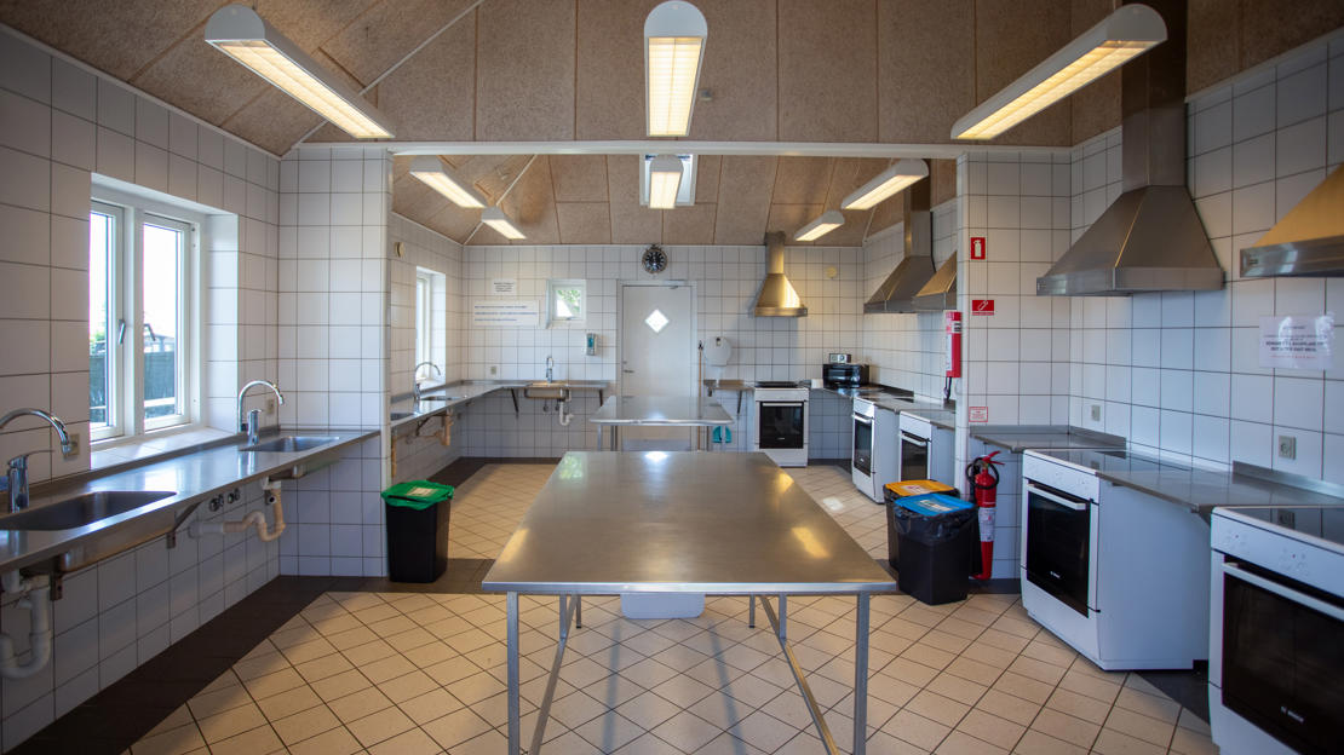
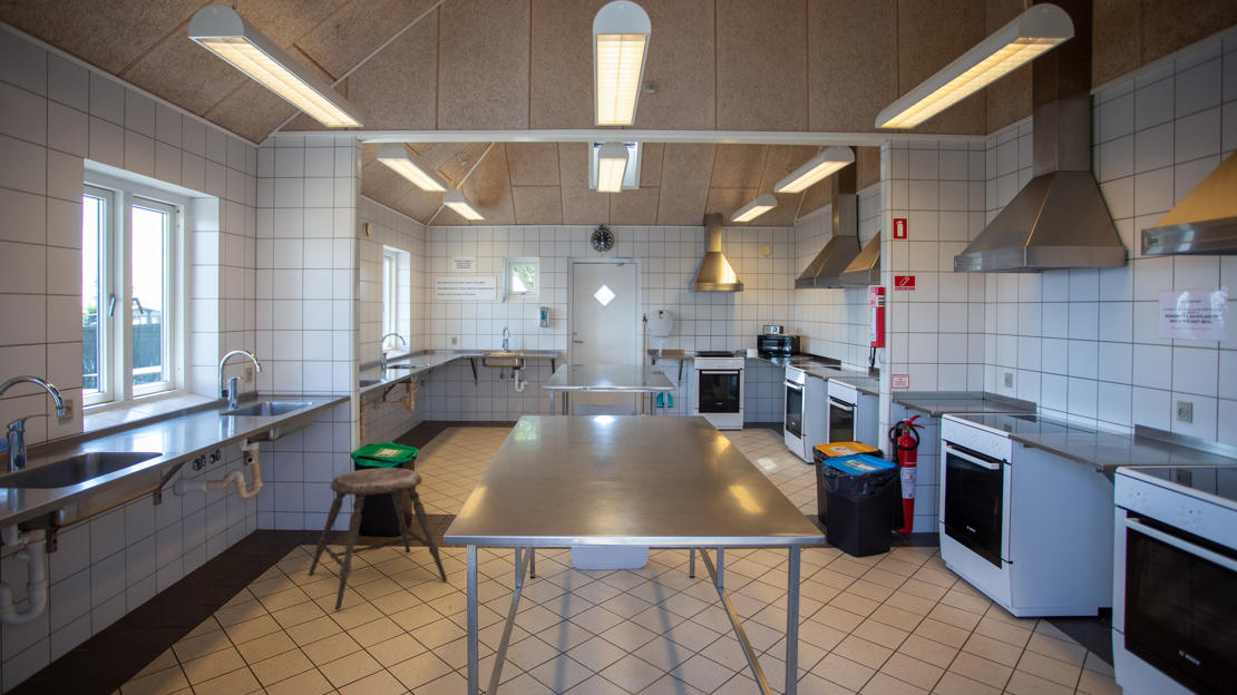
+ stool (377, 544)
